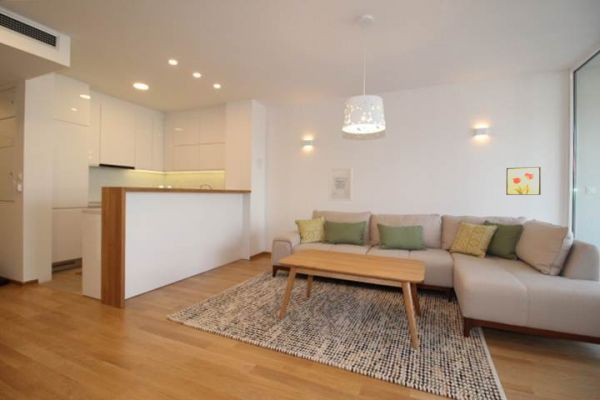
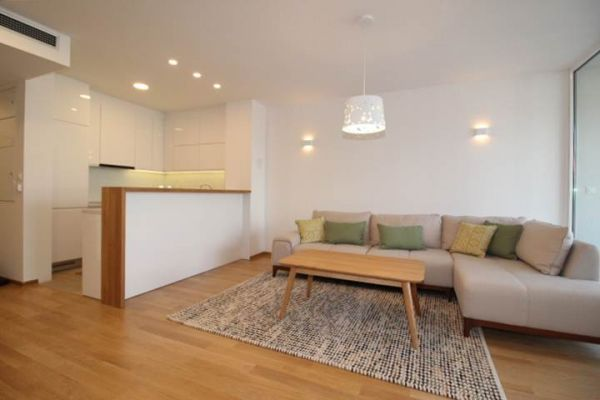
- wall art (523, 181)
- wall art (340, 184)
